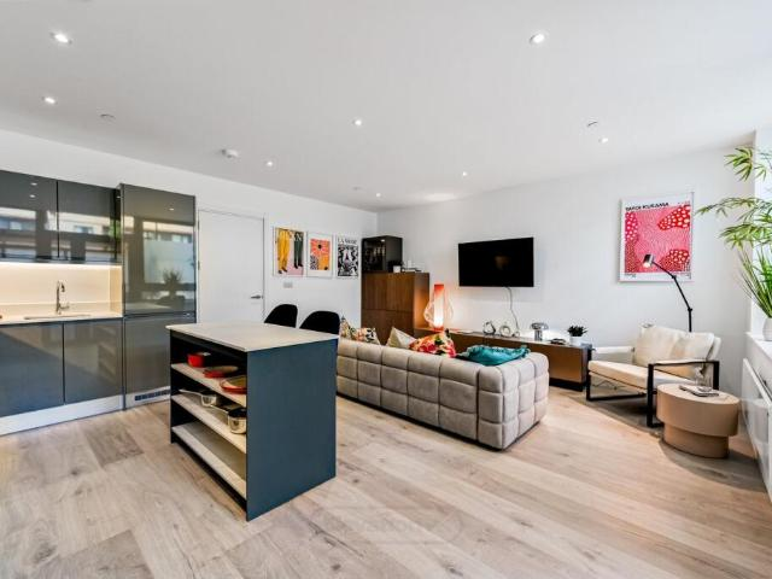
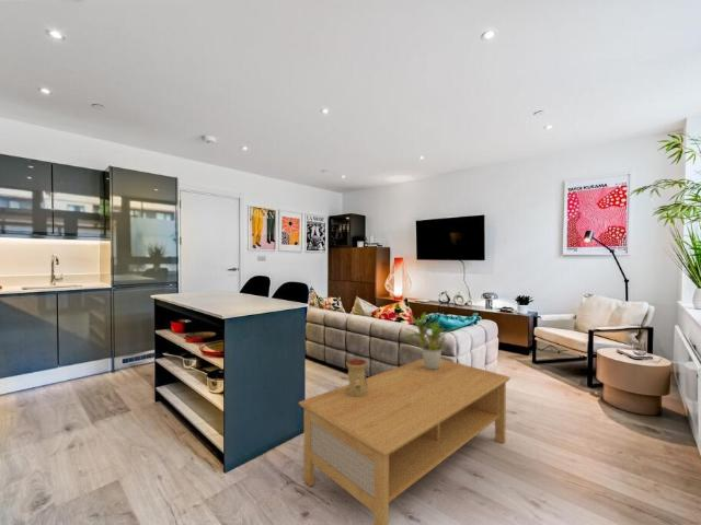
+ coffee table (414, 423)
+ oil burner (356, 376)
+ potted plant (426, 341)
